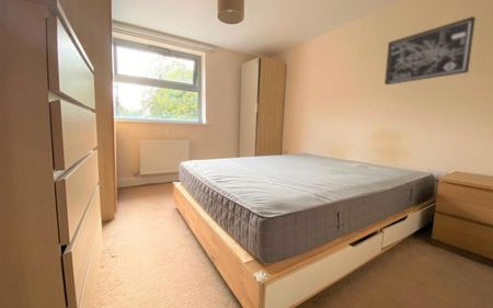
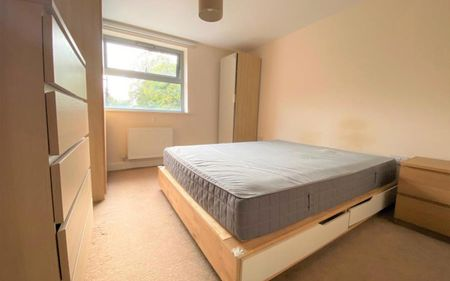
- wall art (423, 55)
